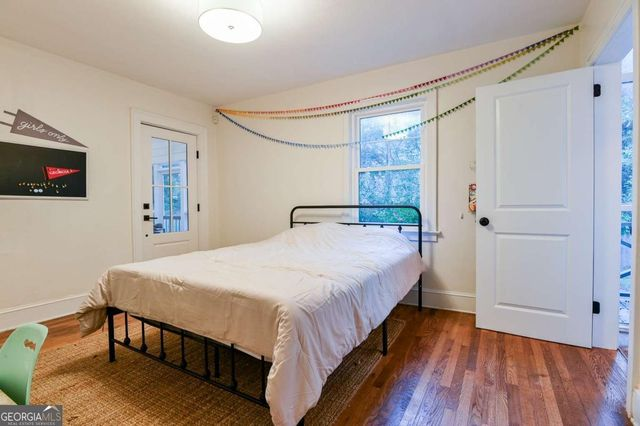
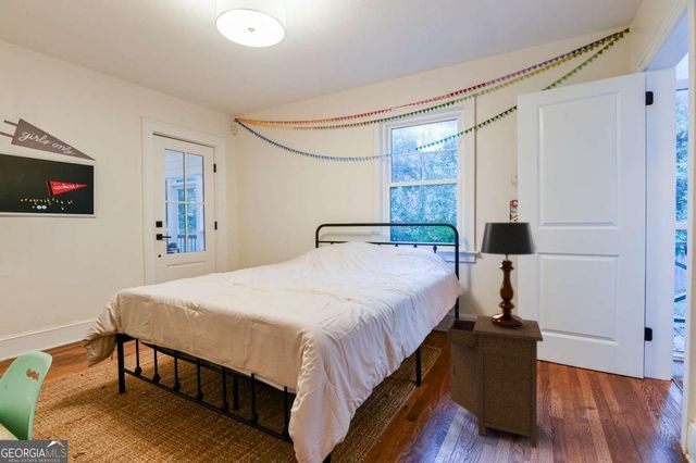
+ table lamp (507, 273)
+ nightstand (492, 373)
